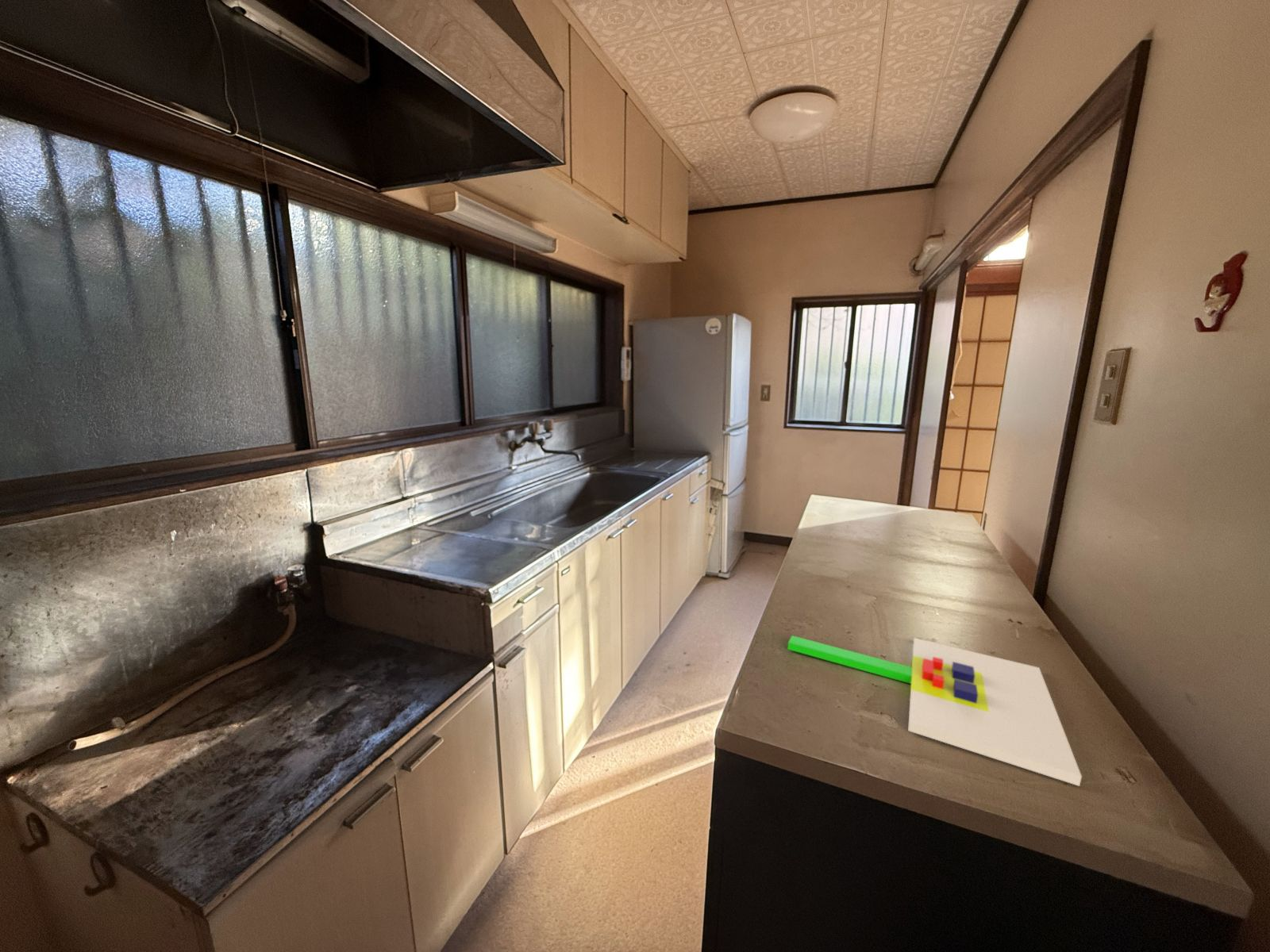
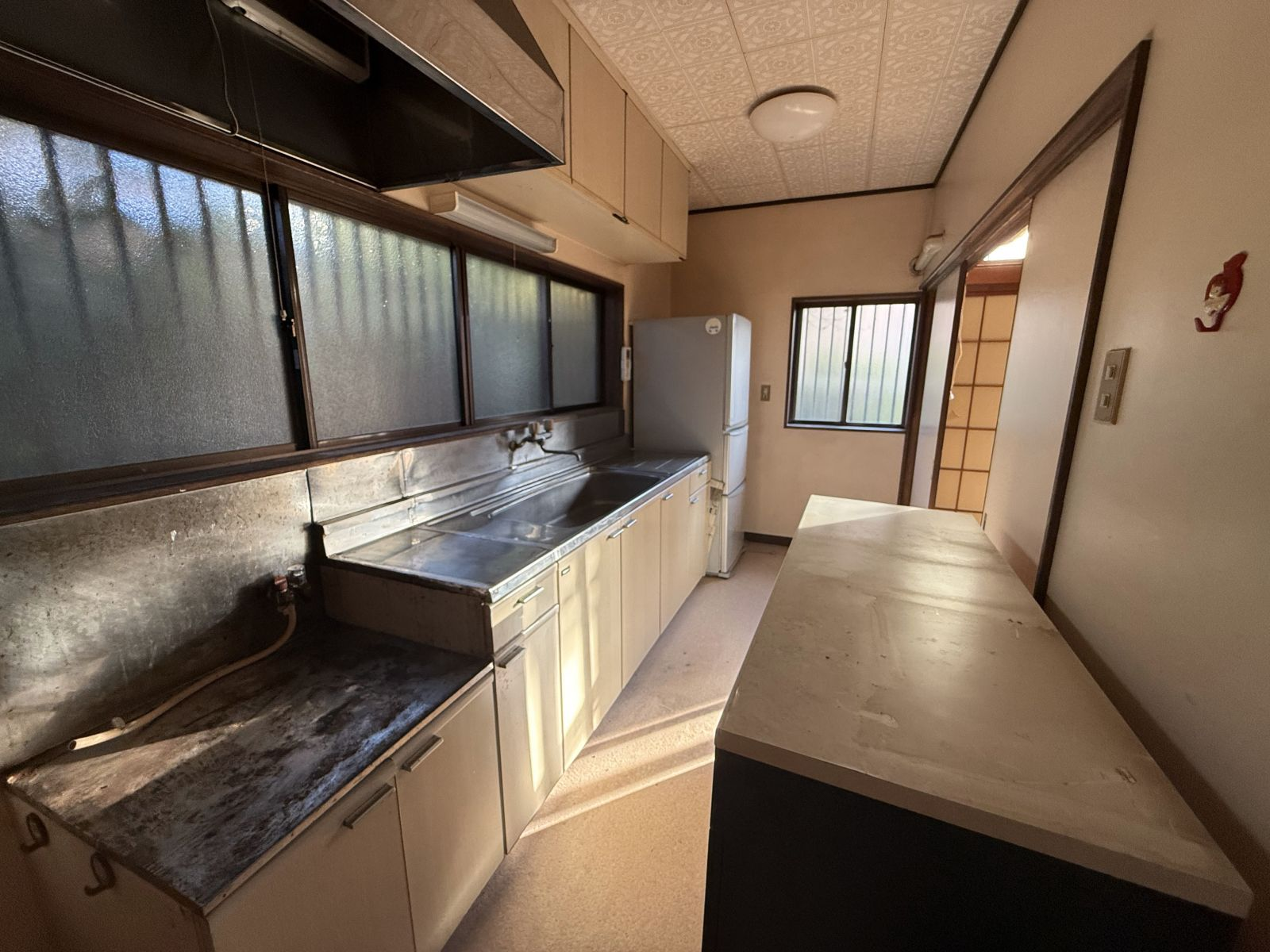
- chopping board (906, 672)
